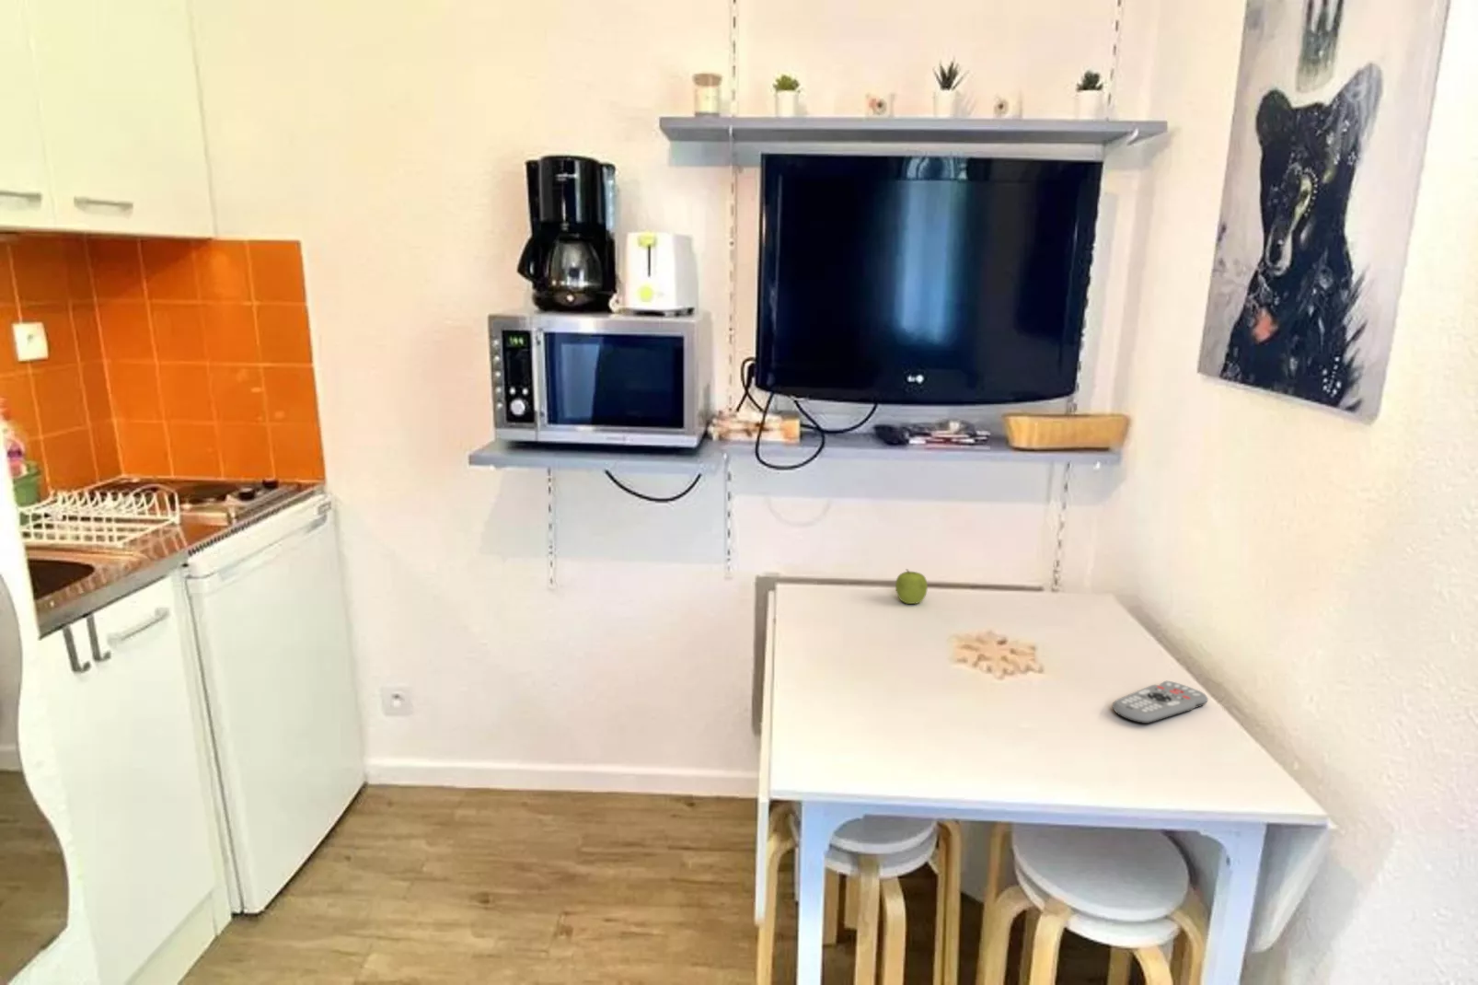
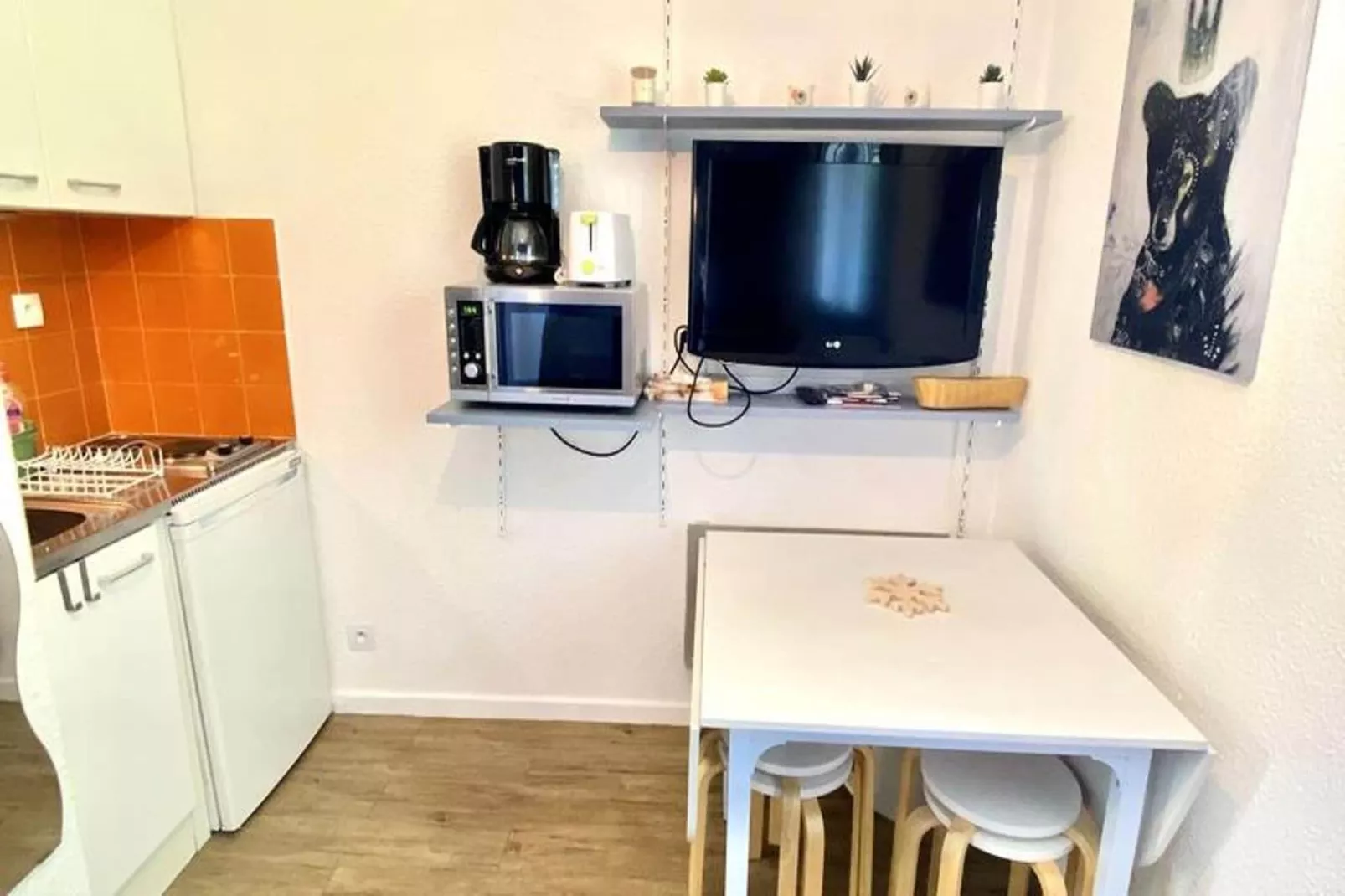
- remote control (1158, 702)
- fruit (911, 586)
